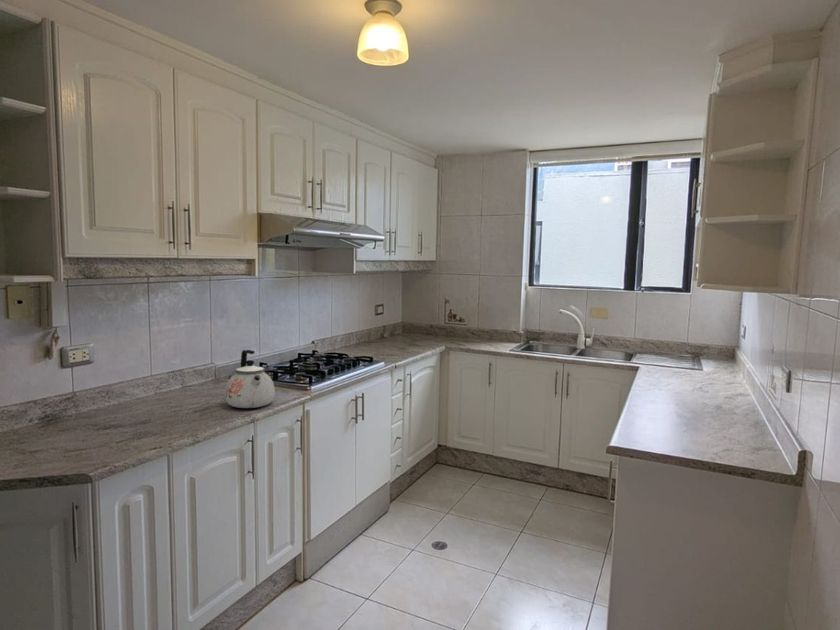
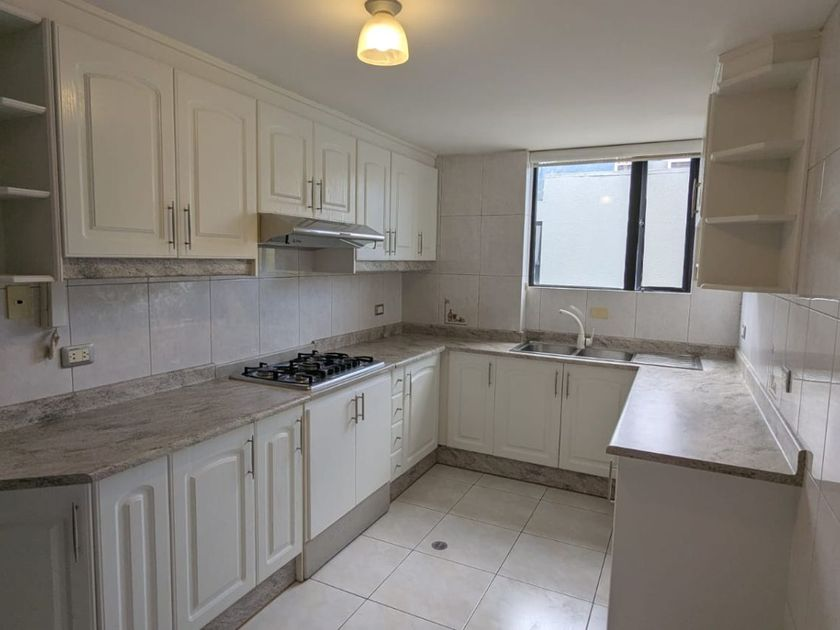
- kettle (250, 377)
